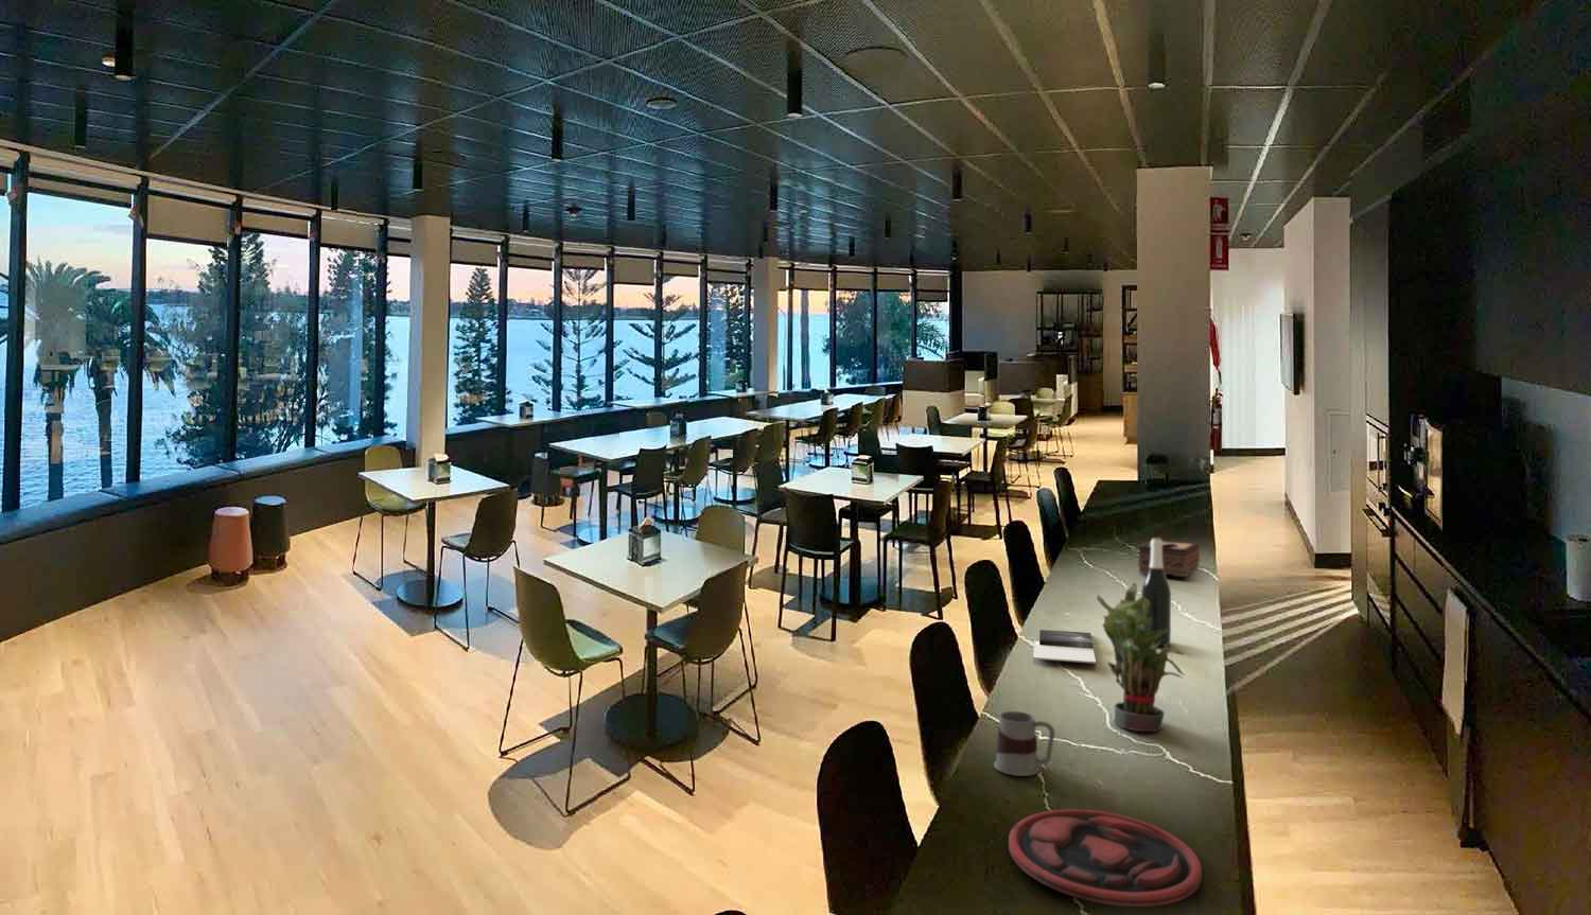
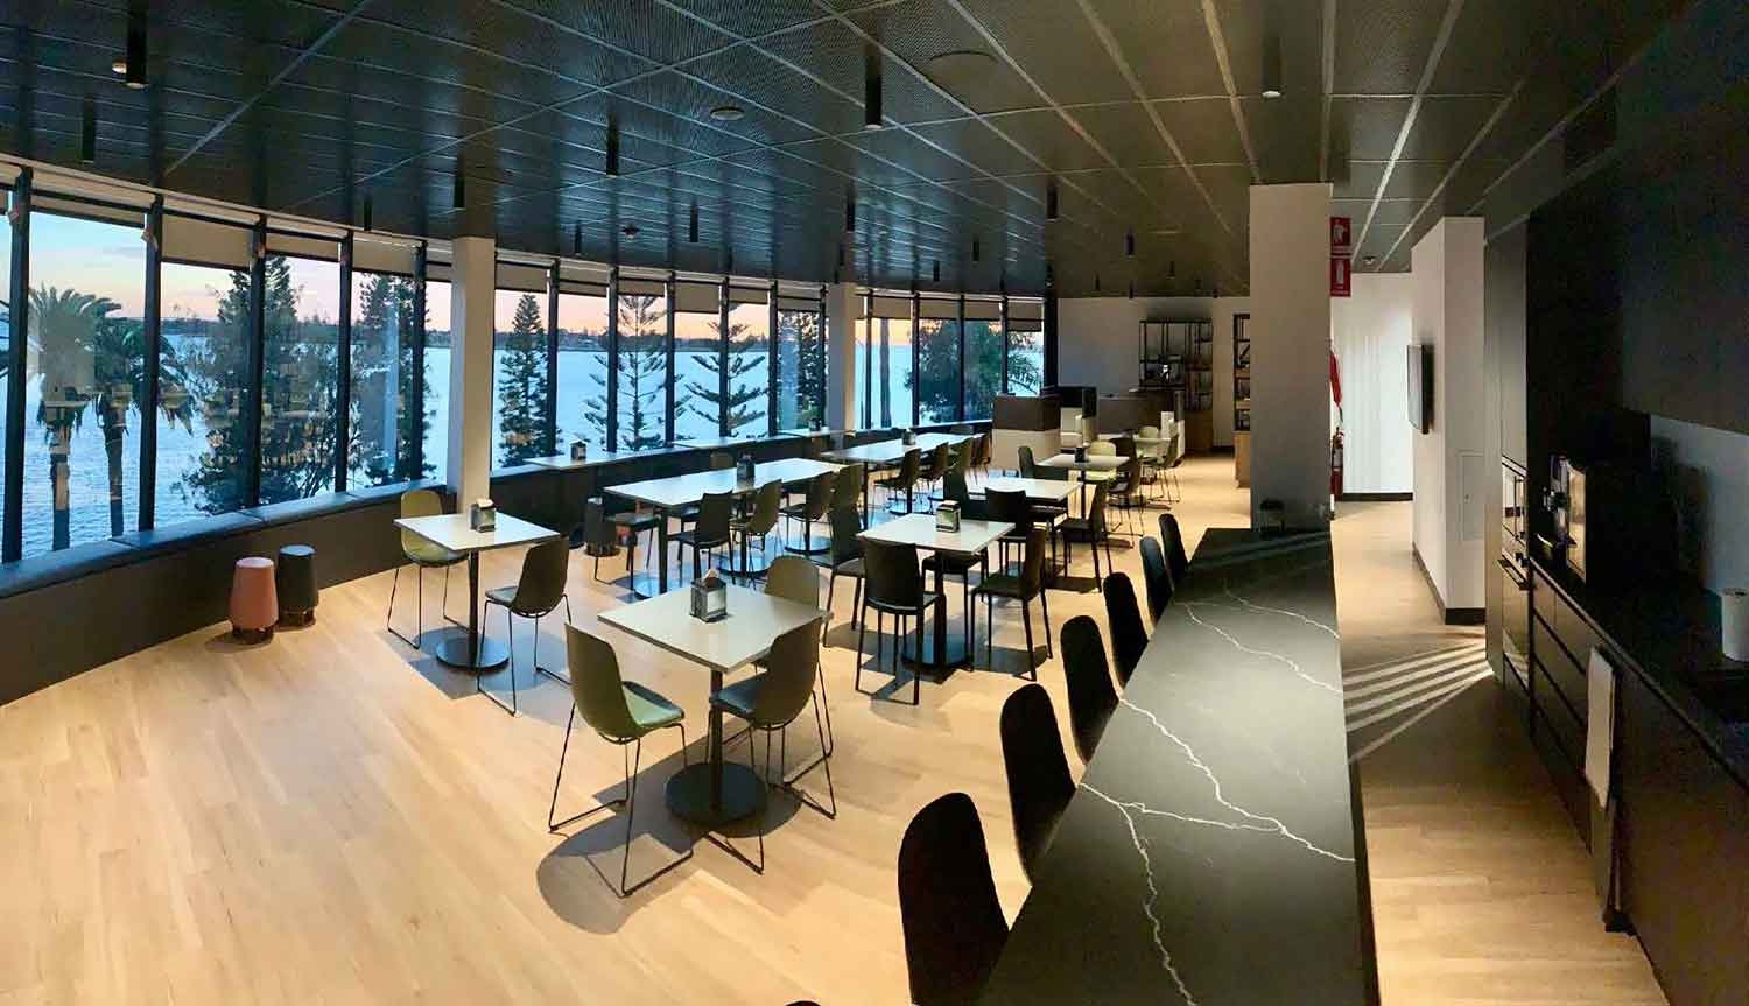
- wine bottle (1156, 591)
- plate (1101, 852)
- mug (1024, 744)
- potted plant (1140, 654)
- book (1063, 643)
- tissue box (1169, 557)
